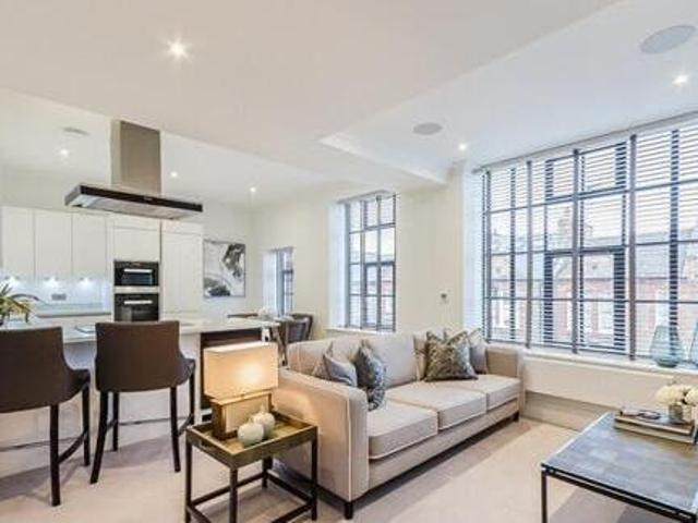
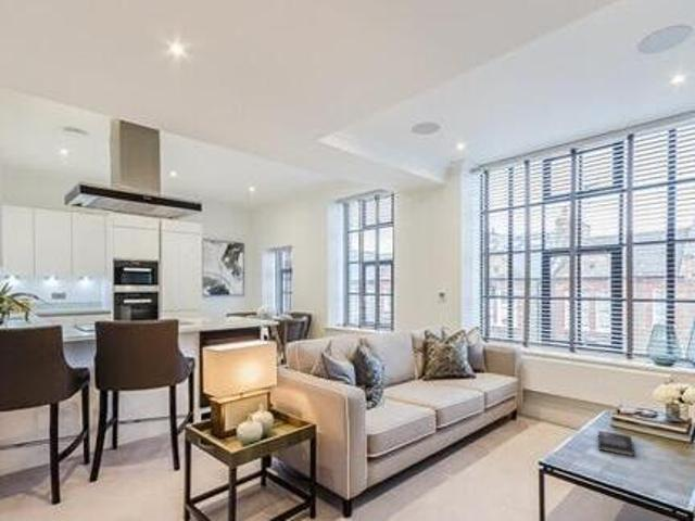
+ book (615, 442)
